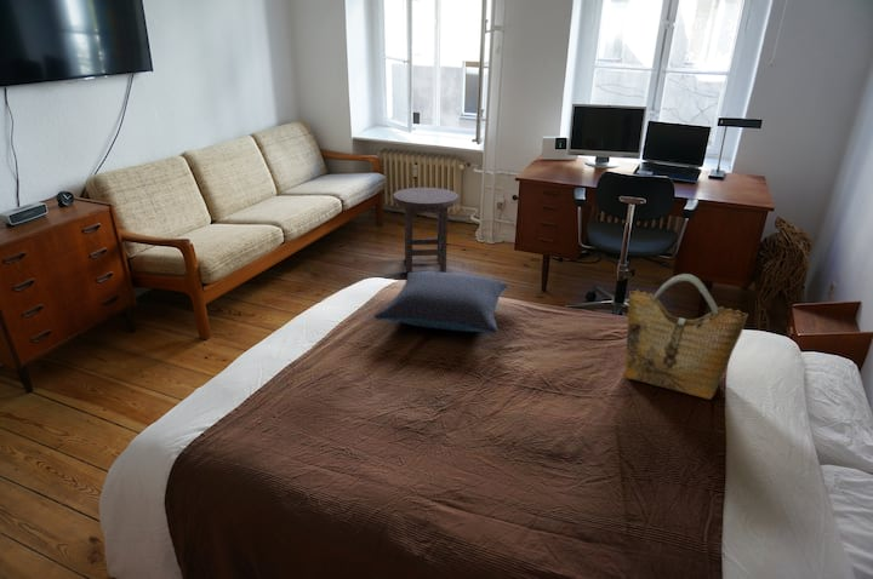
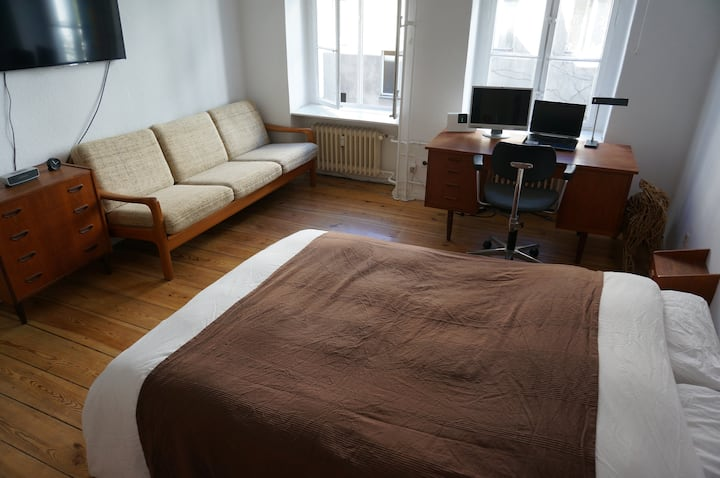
- grocery bag (681, 328)
- stool (424, 239)
- pillow (445, 299)
